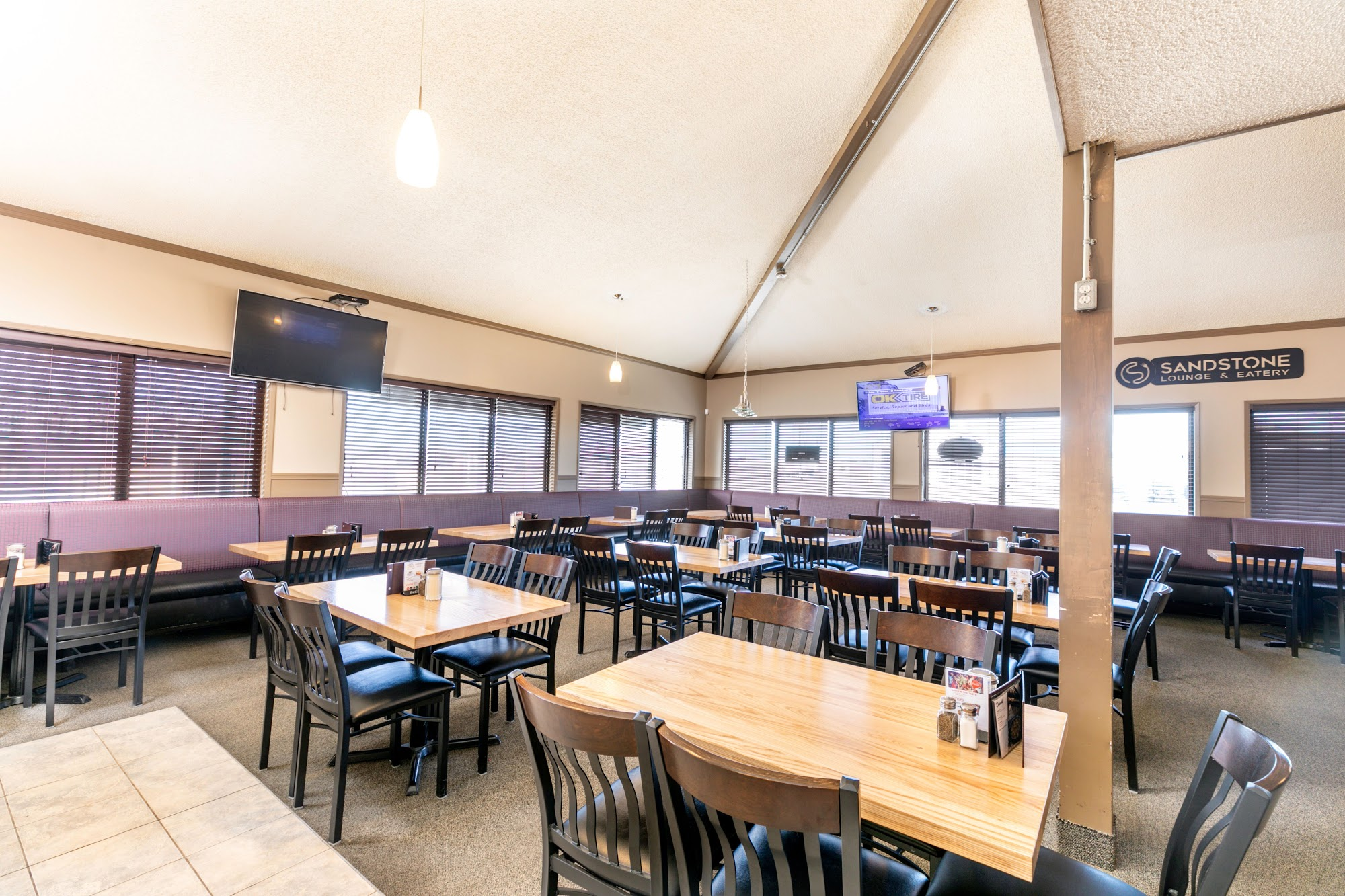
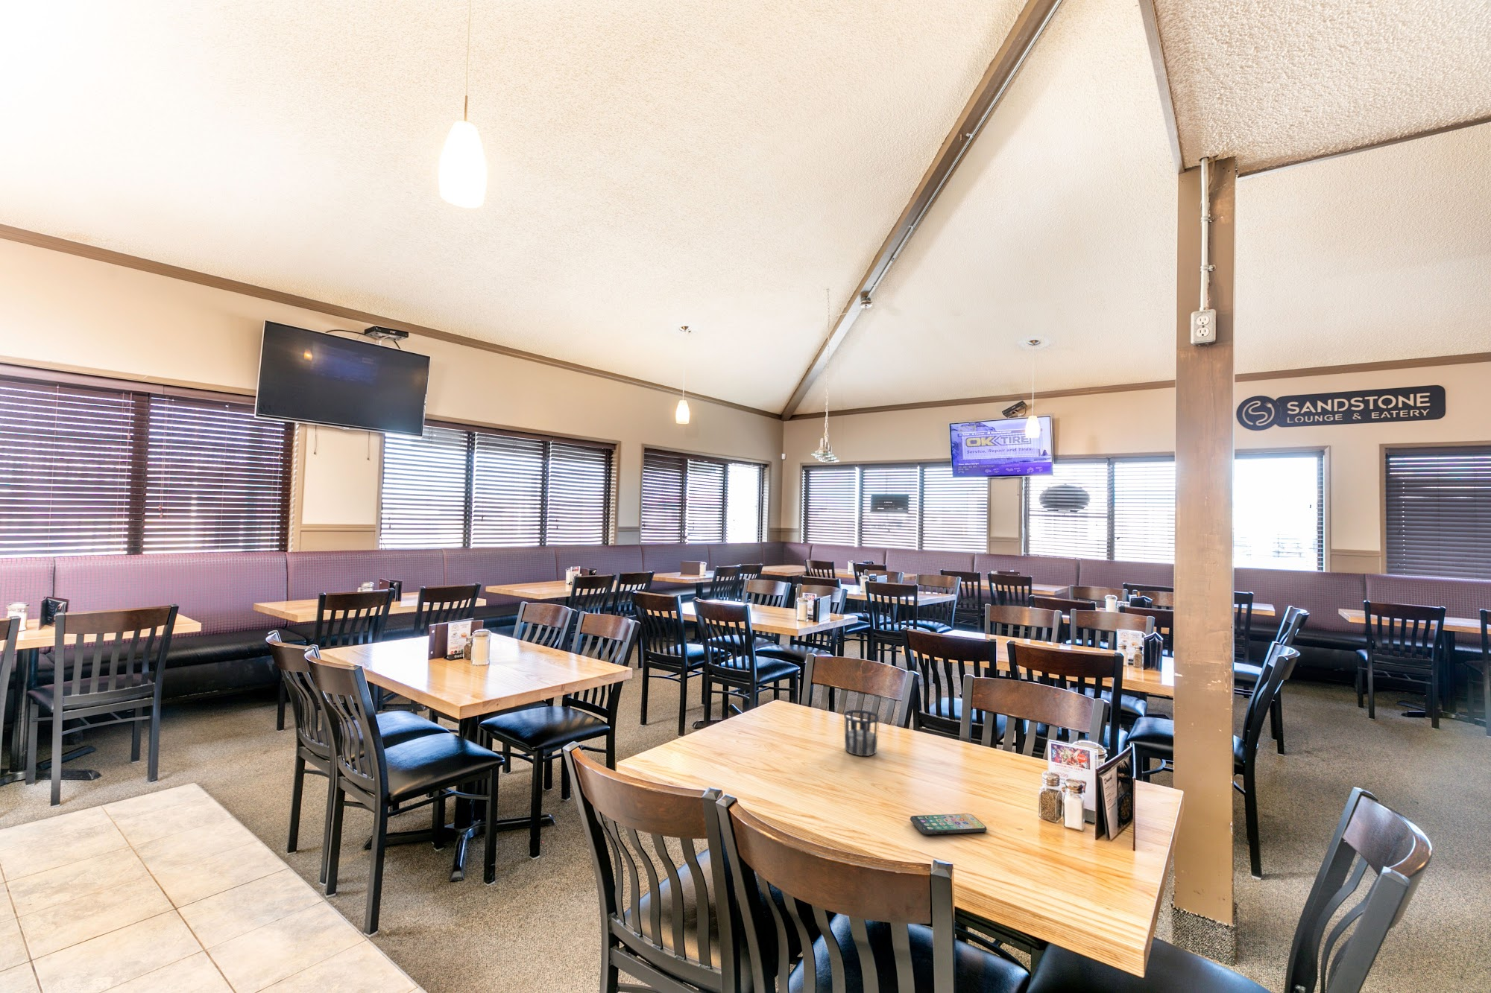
+ cup (861, 733)
+ smartphone (948, 823)
